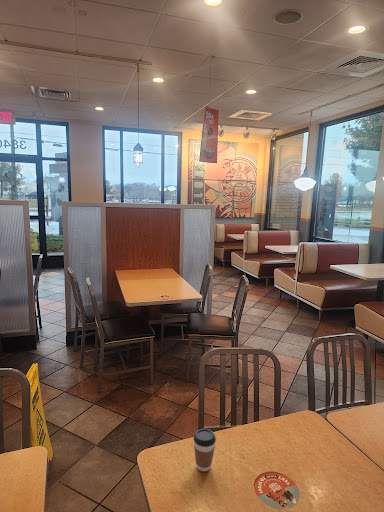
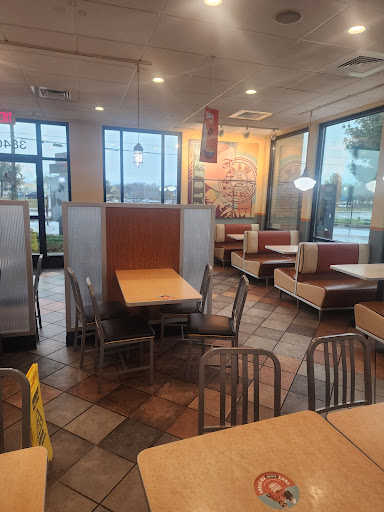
- coffee cup (204, 450)
